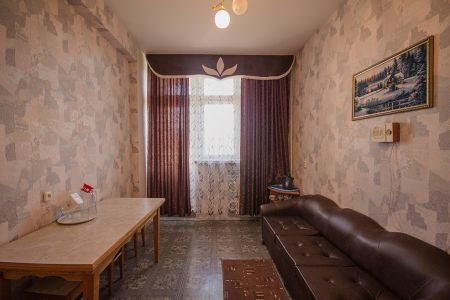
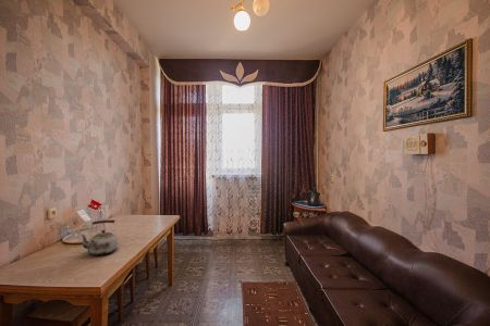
+ kettle (99, 236)
